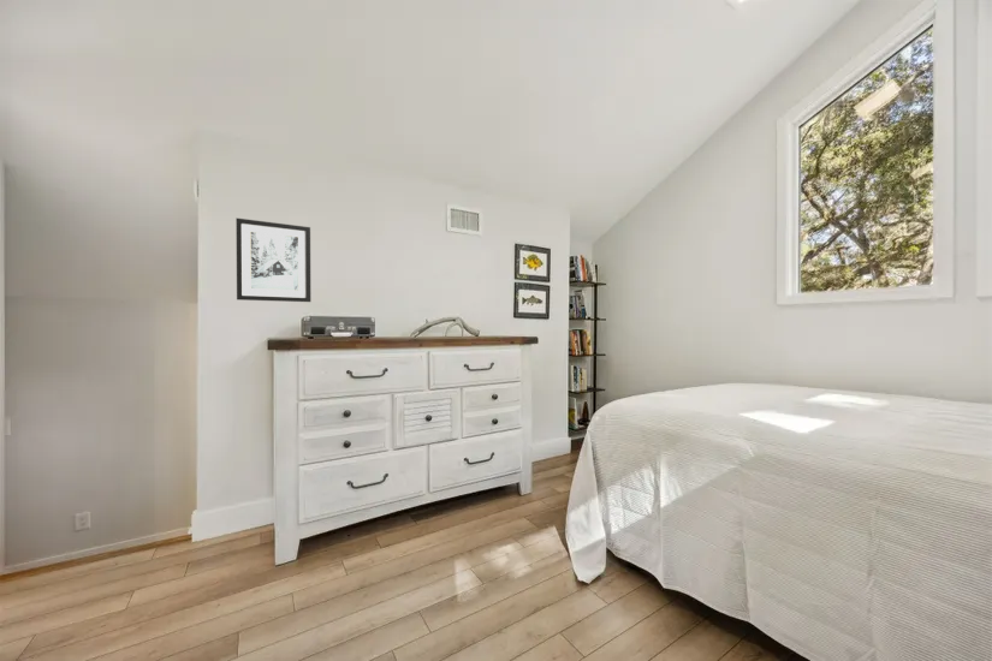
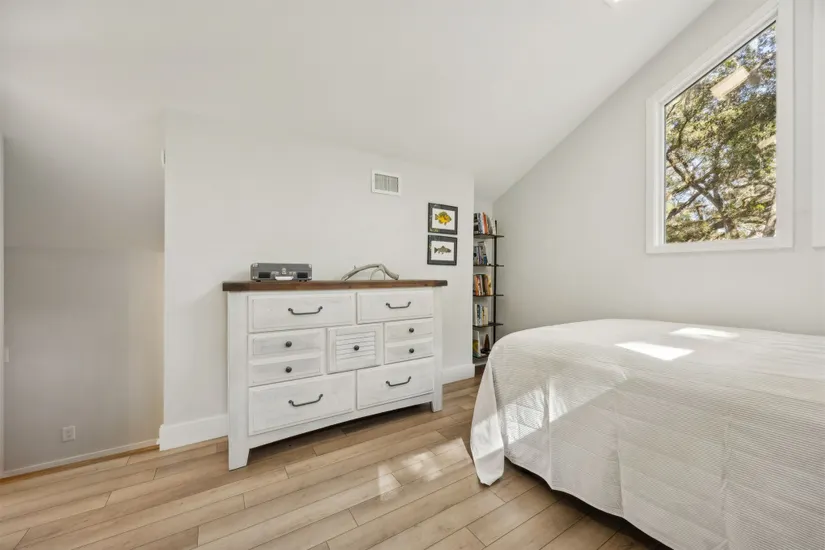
- wall art (274, 262)
